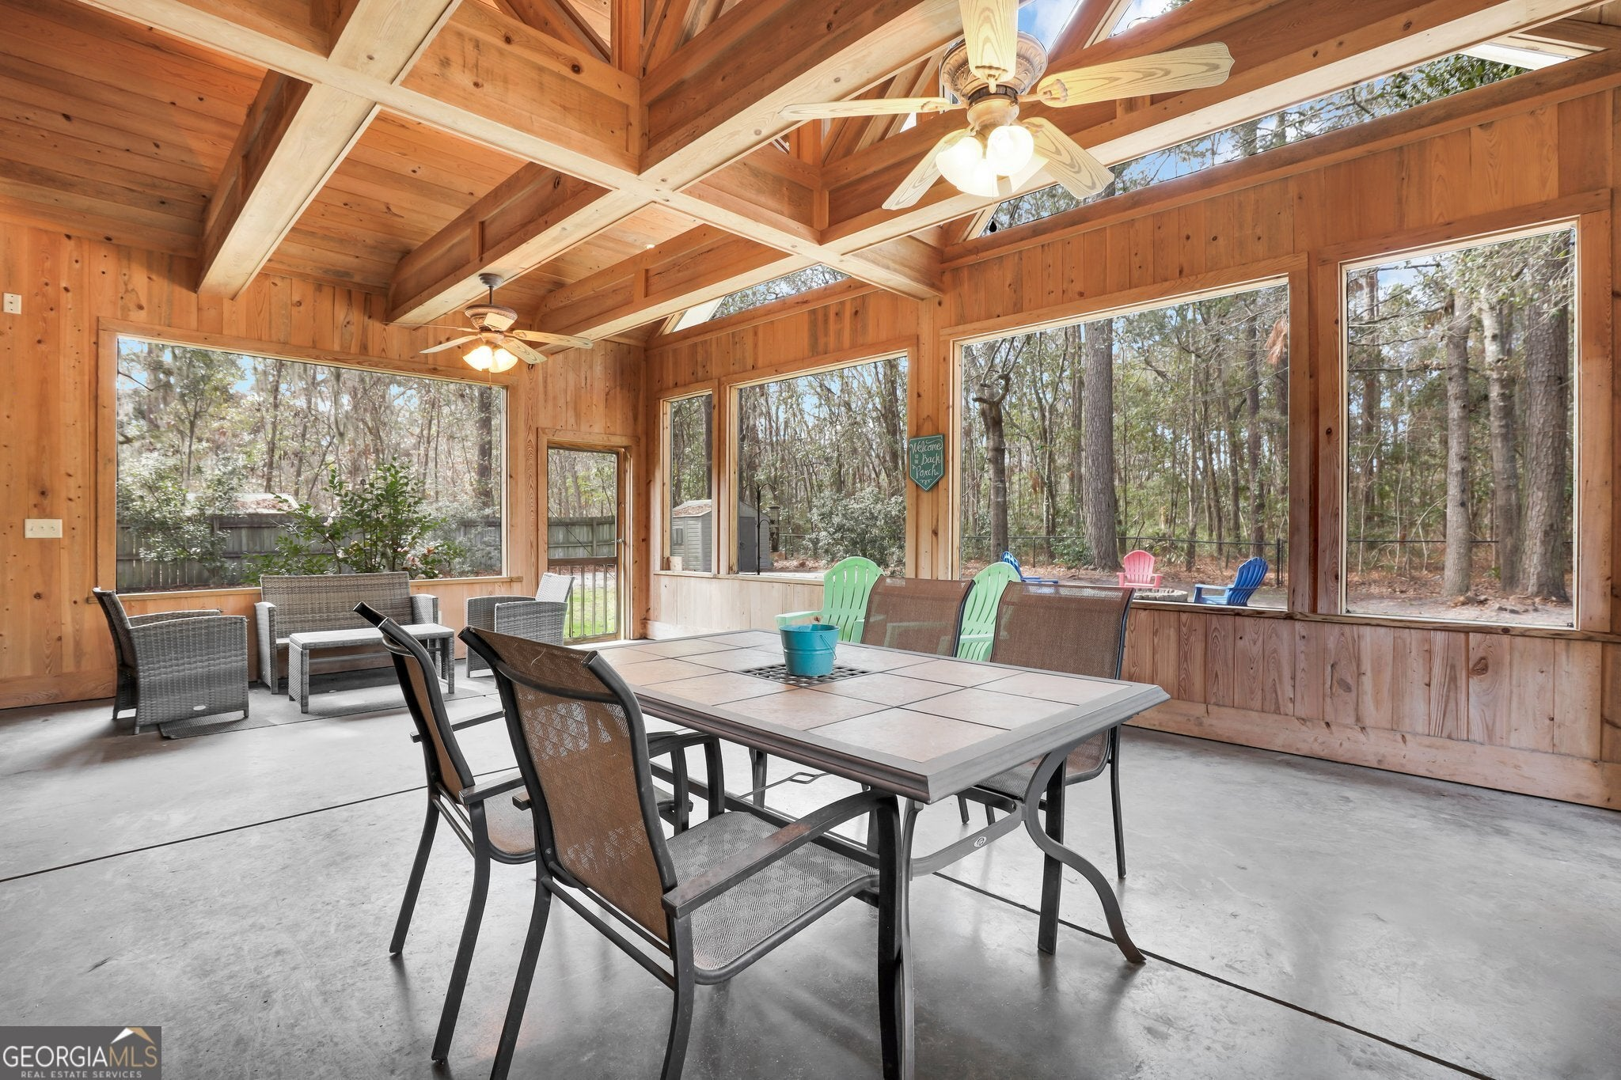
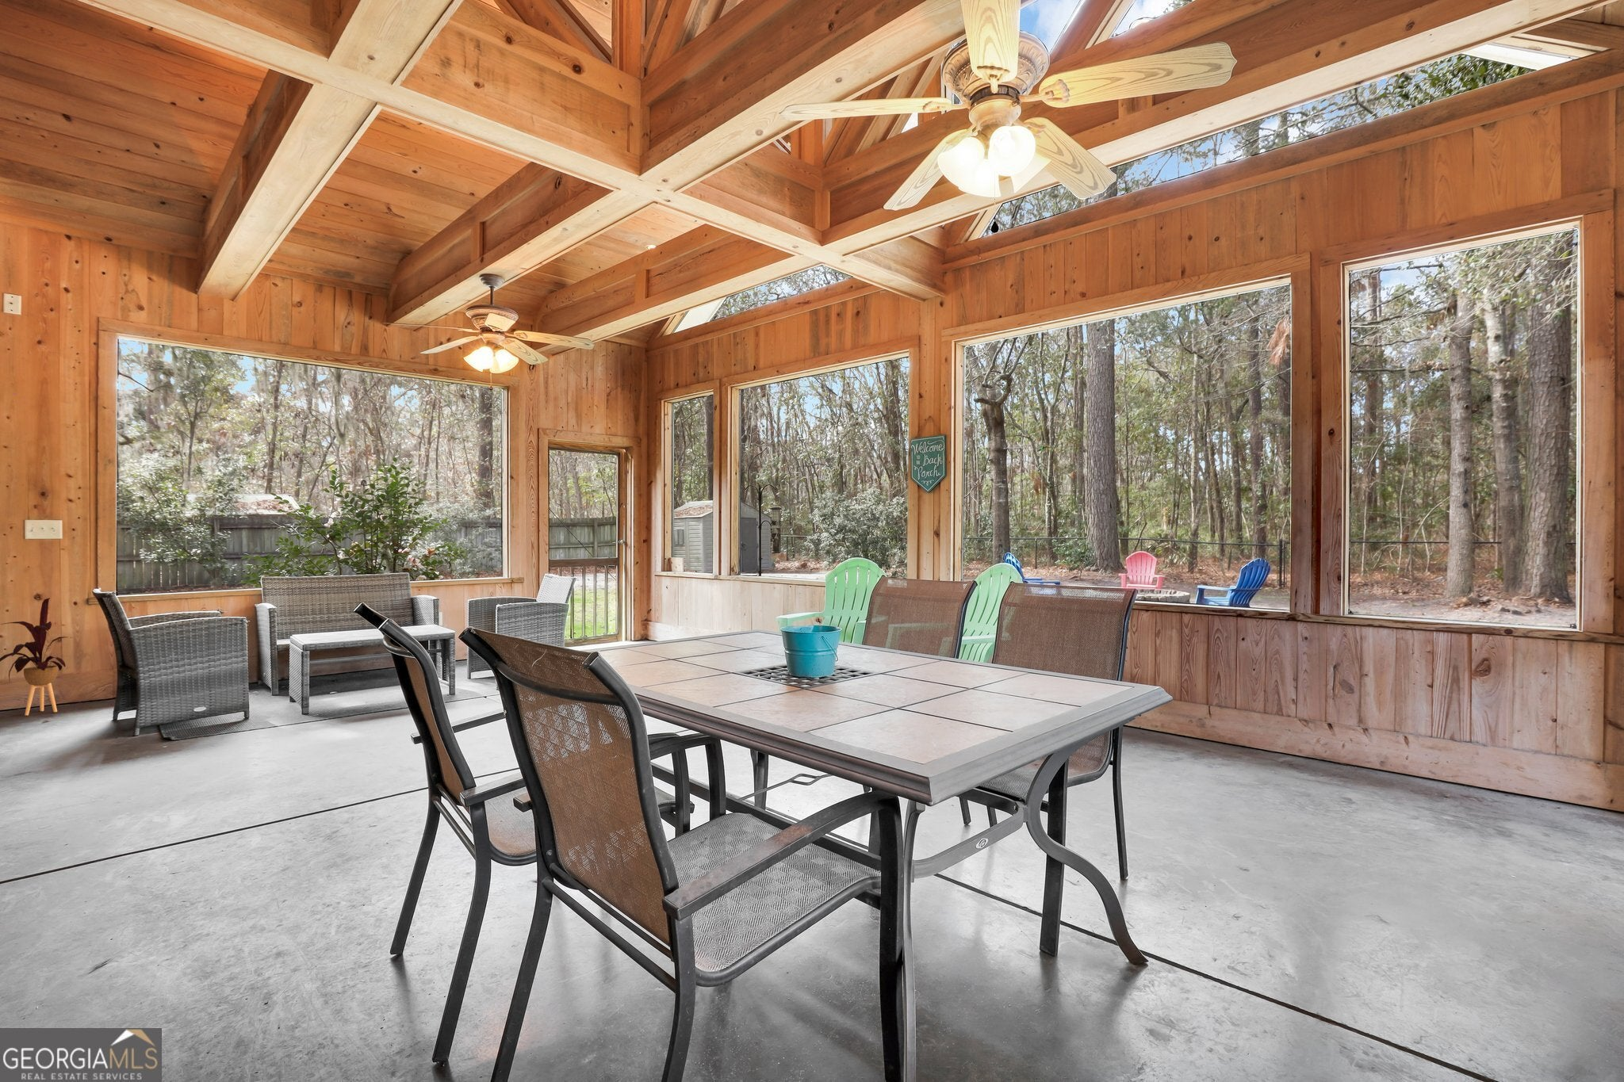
+ house plant (31, 657)
